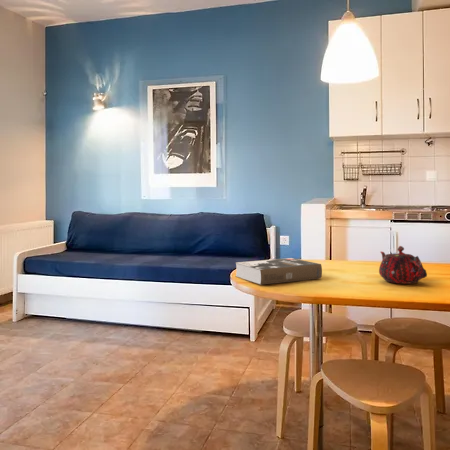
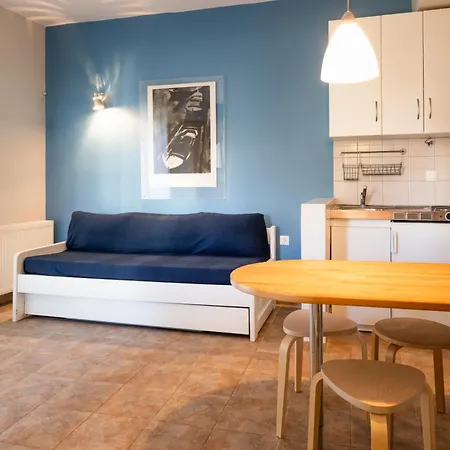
- book (277, 270)
- teapot (399, 263)
